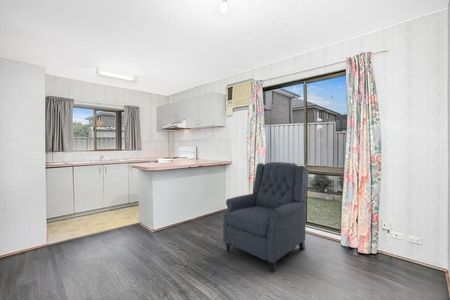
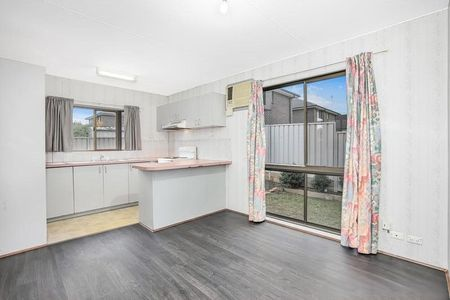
- chair (266, 206)
